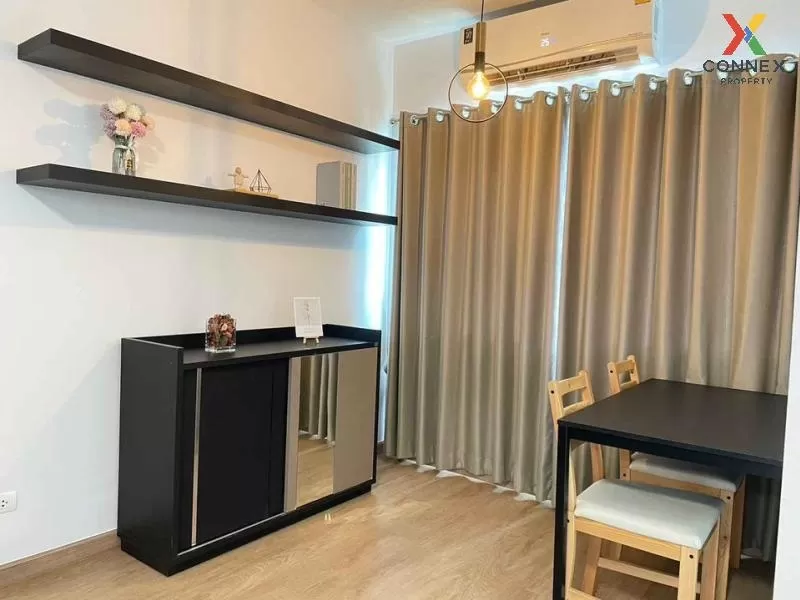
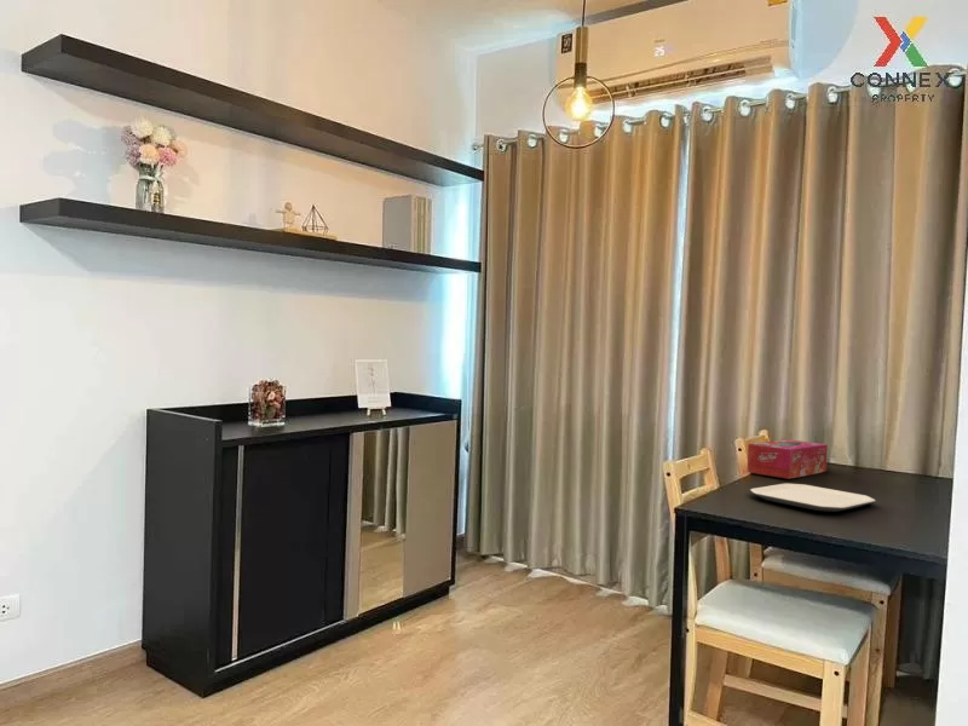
+ plate (811, 497)
+ tissue box (788, 457)
